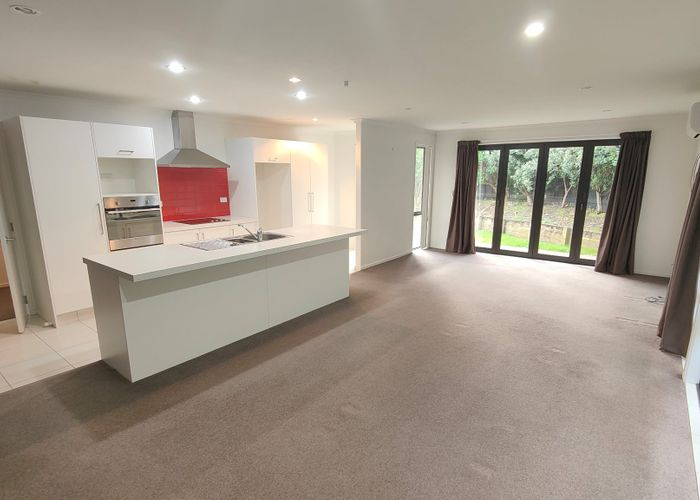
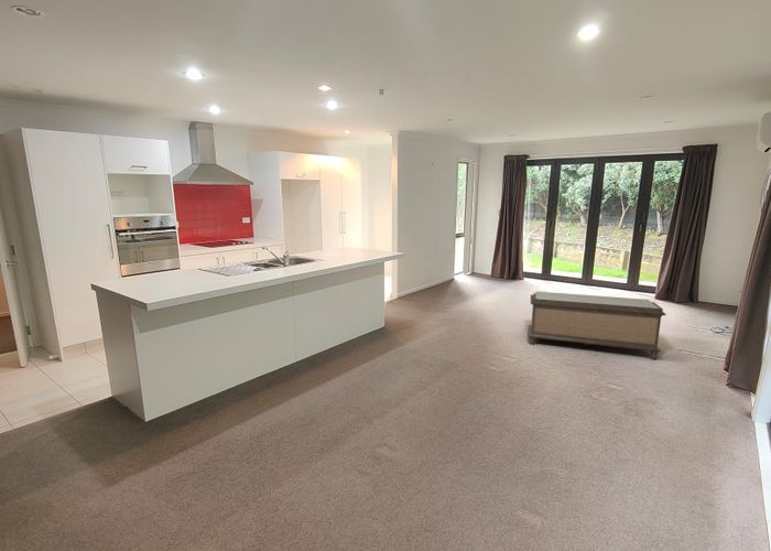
+ bench (589, 322)
